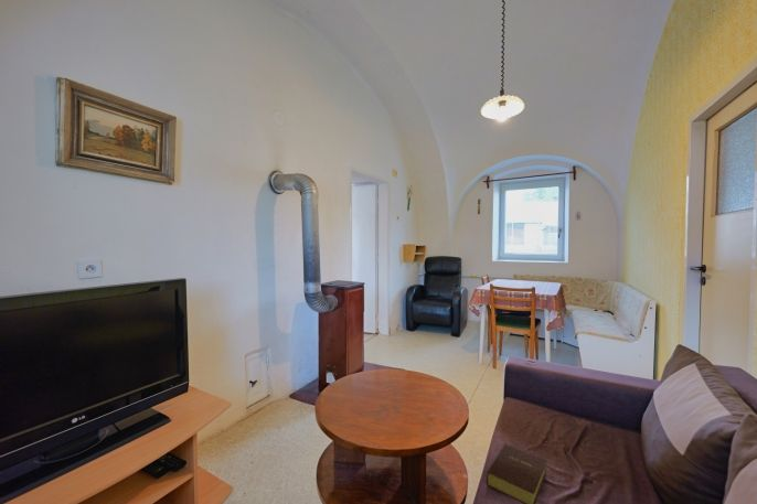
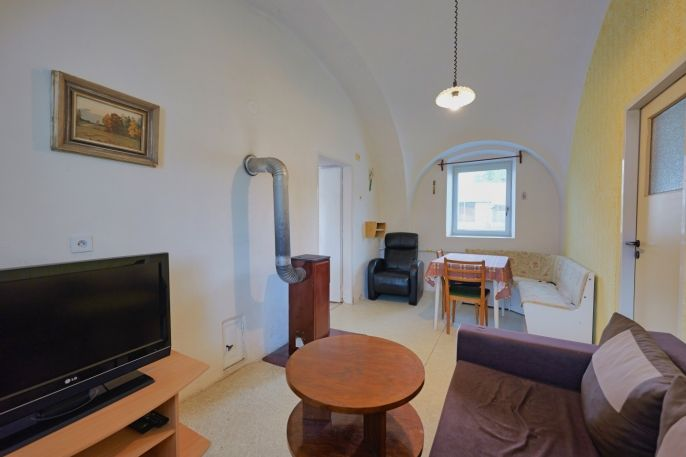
- bible (516, 472)
